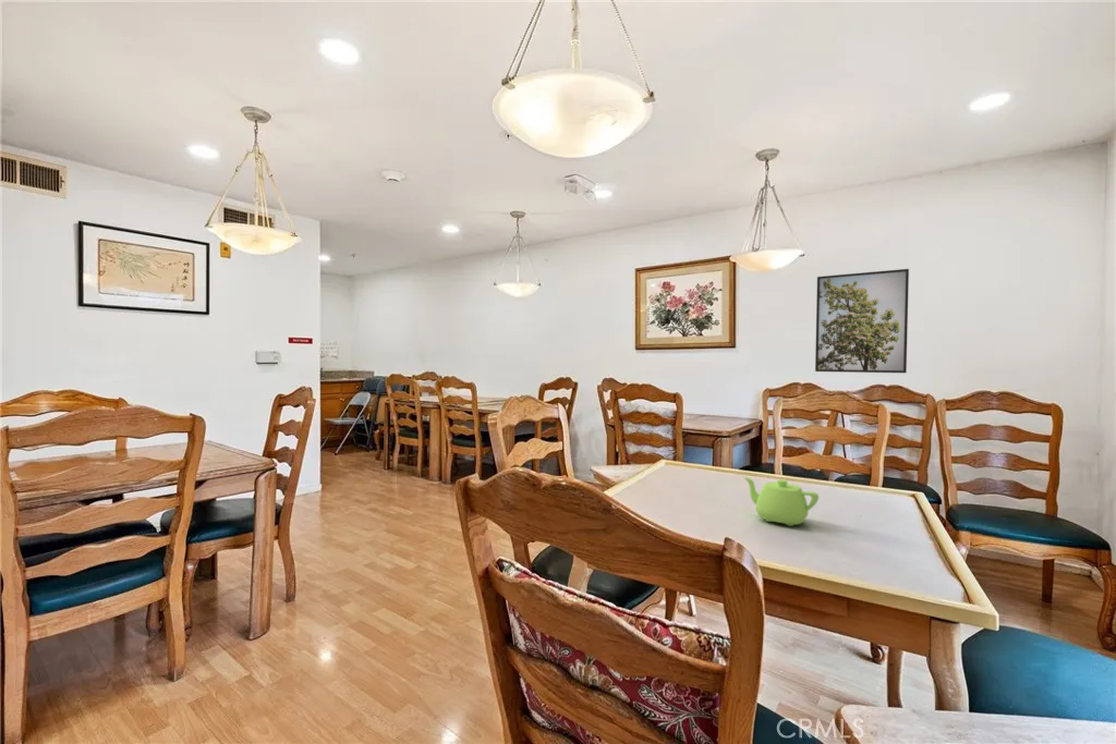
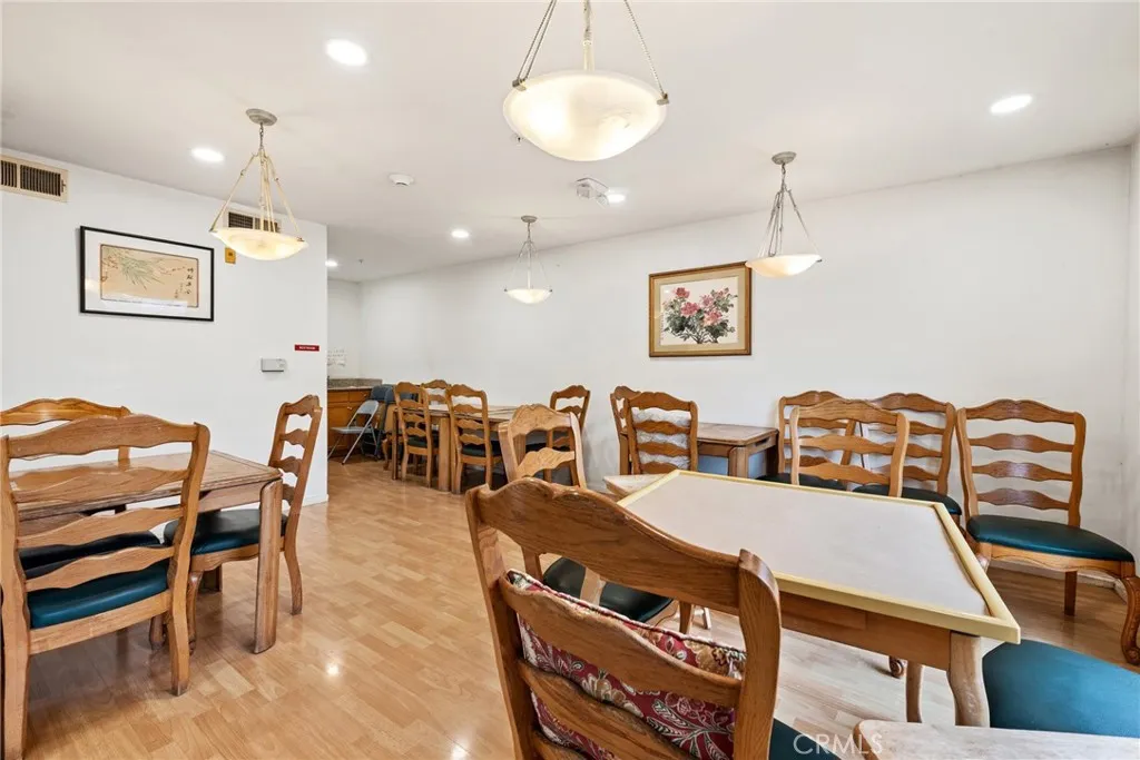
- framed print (859, 322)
- teapot (778, 499)
